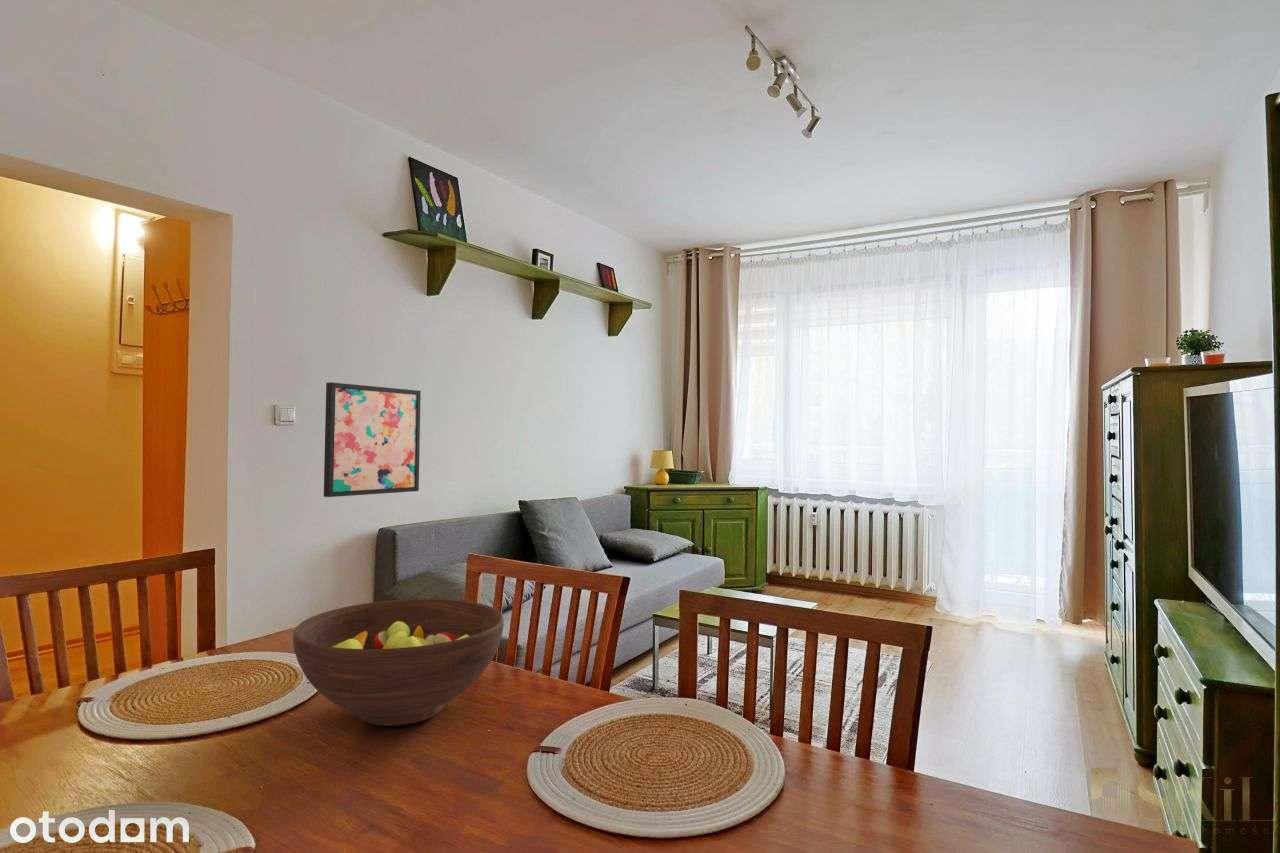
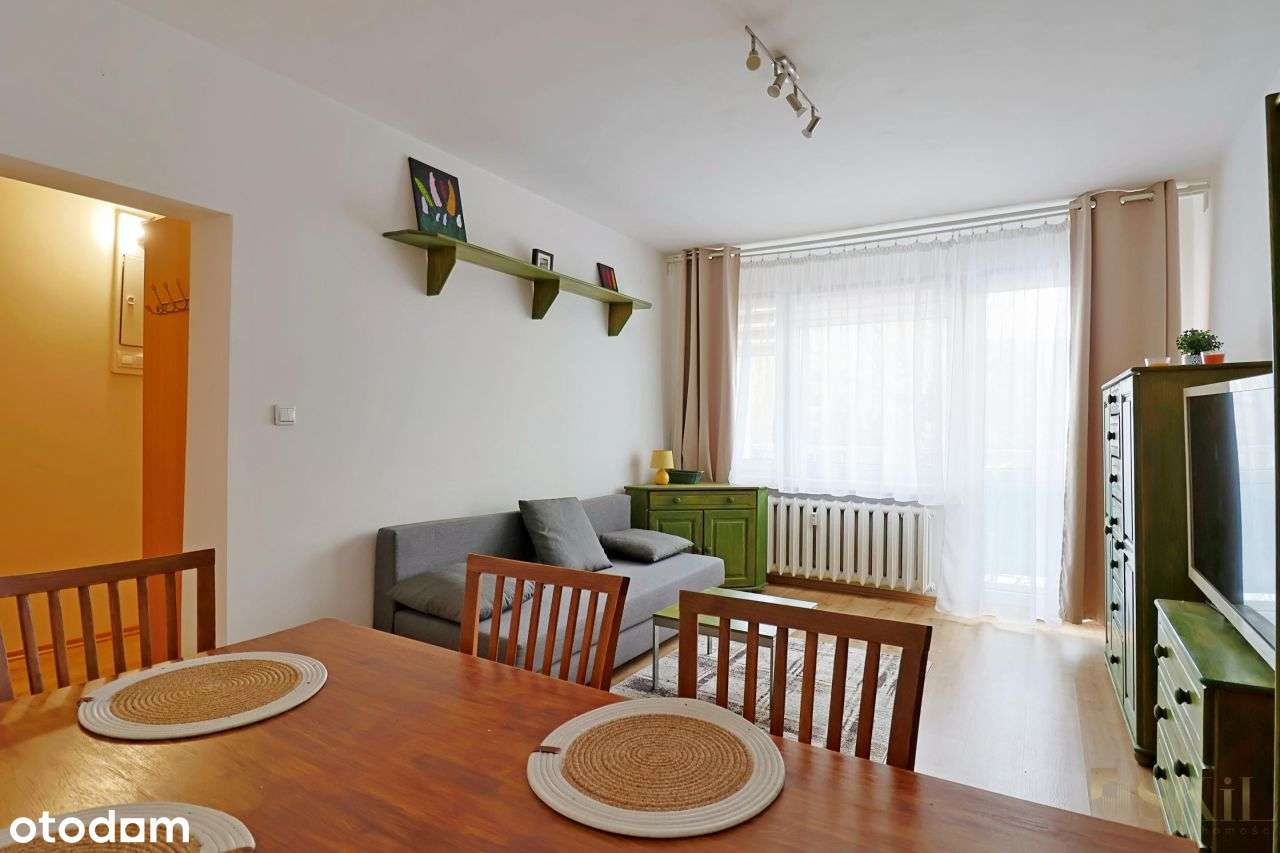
- wall art (375, 440)
- fruit bowl (402, 666)
